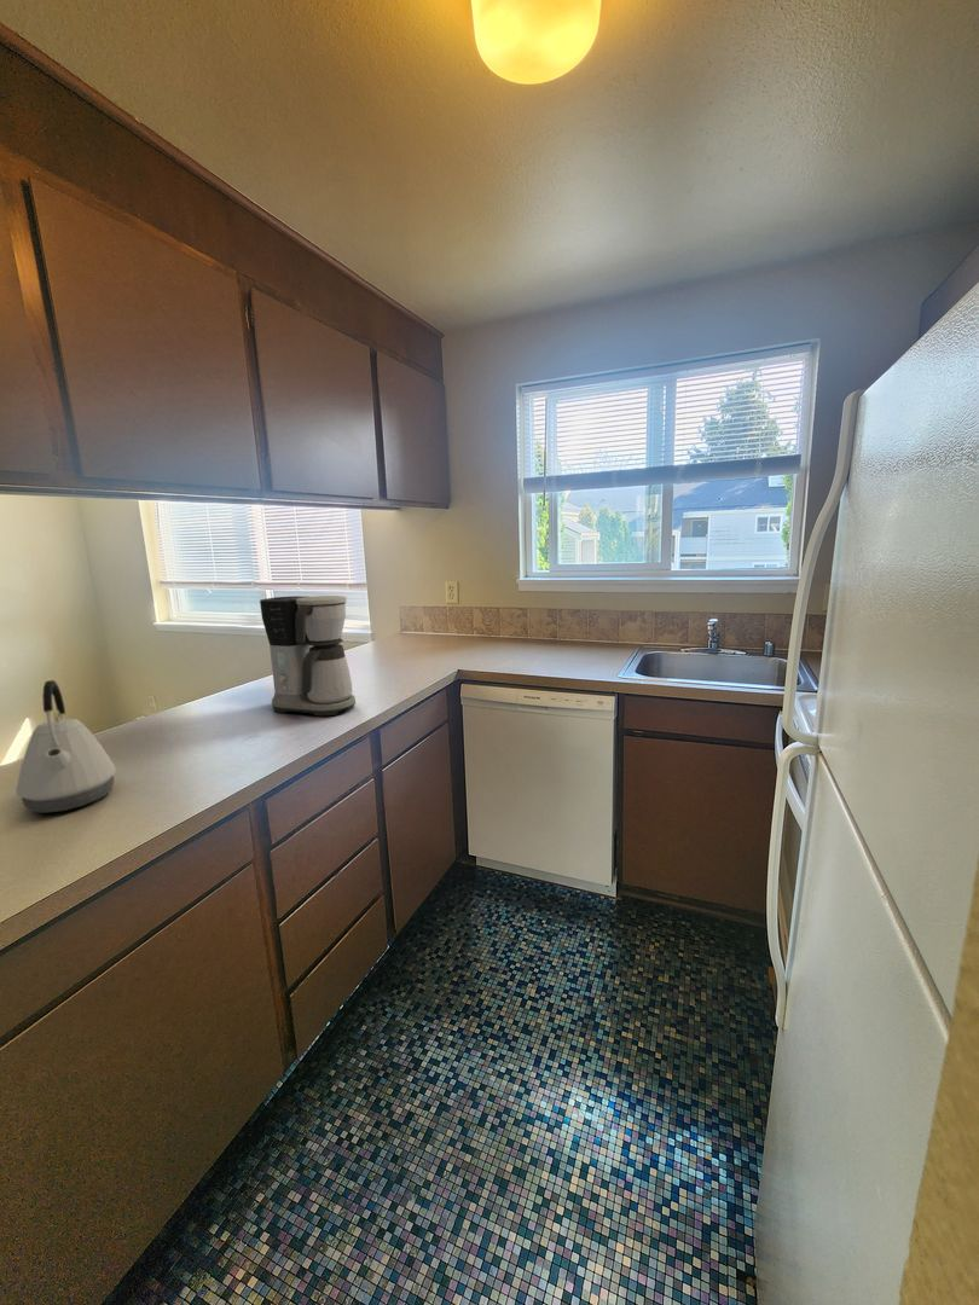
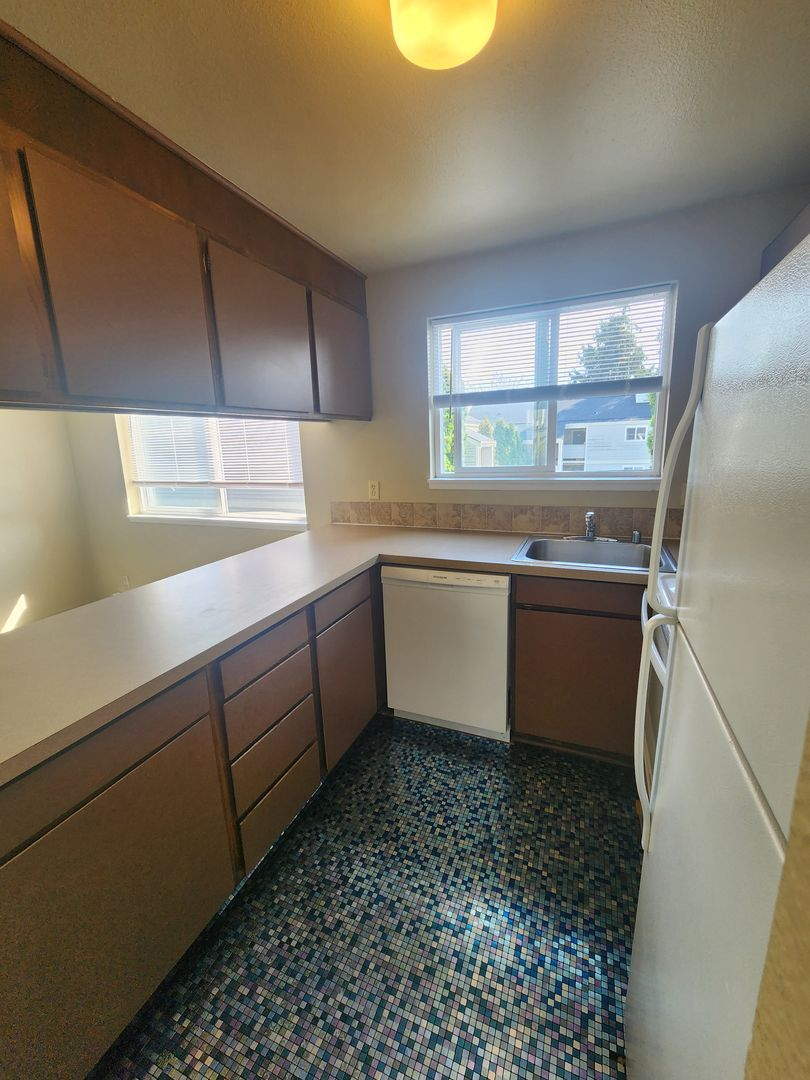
- coffee maker (305, 654)
- kettle (60, 742)
